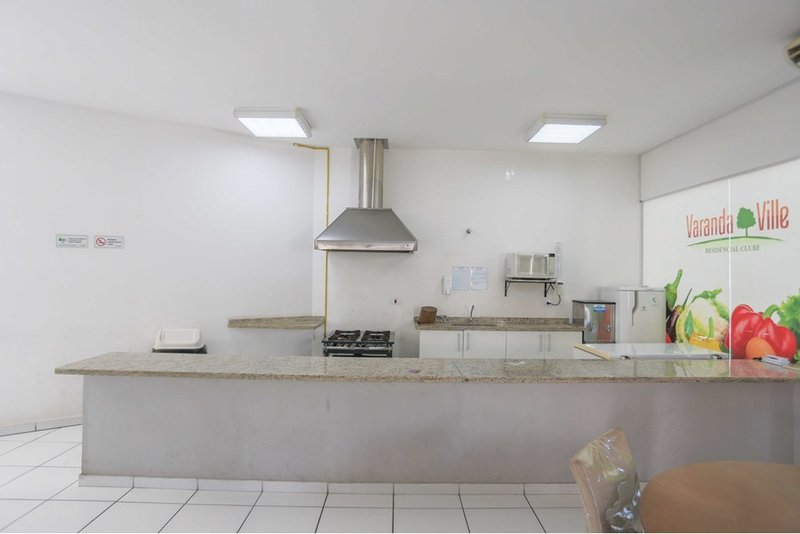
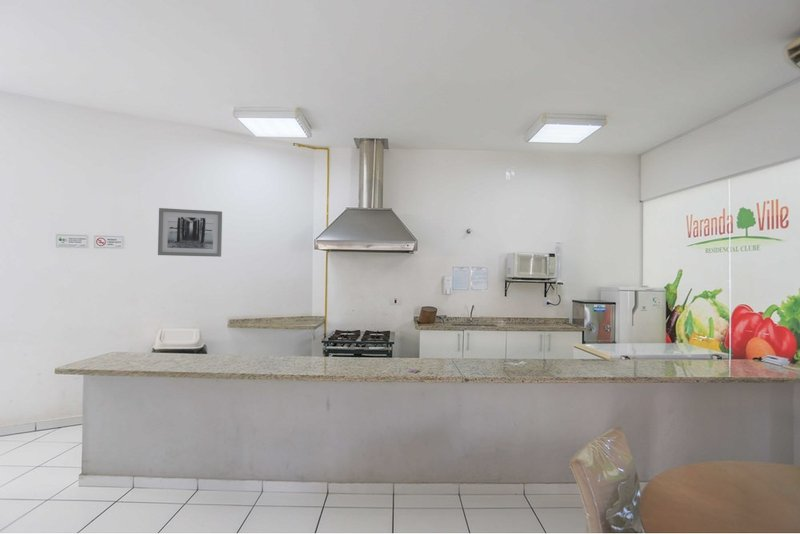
+ wall art (190, 232)
